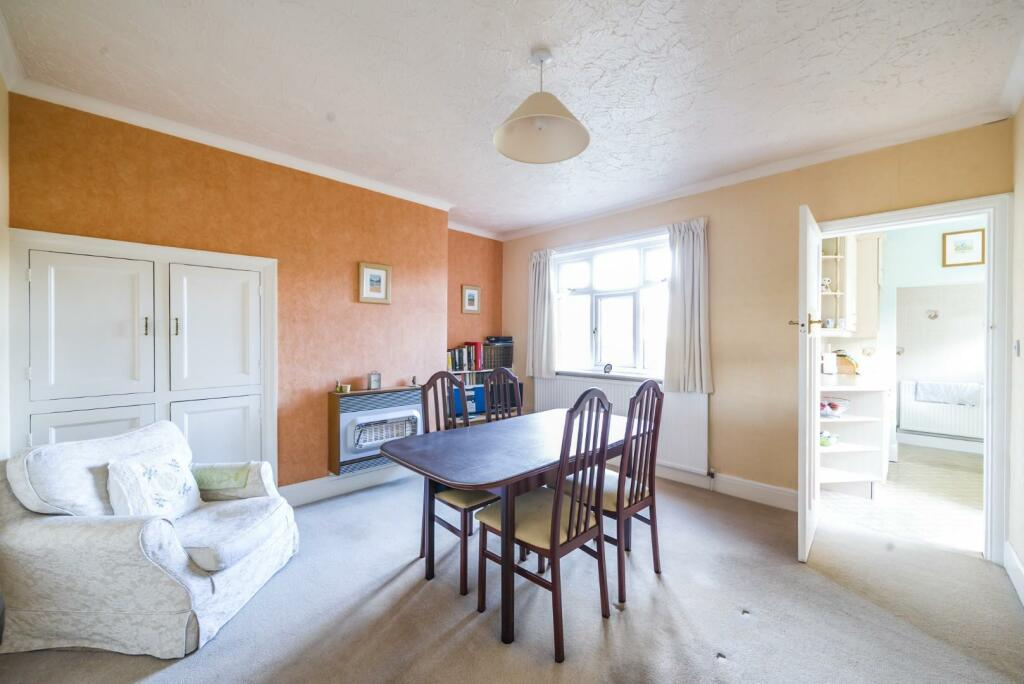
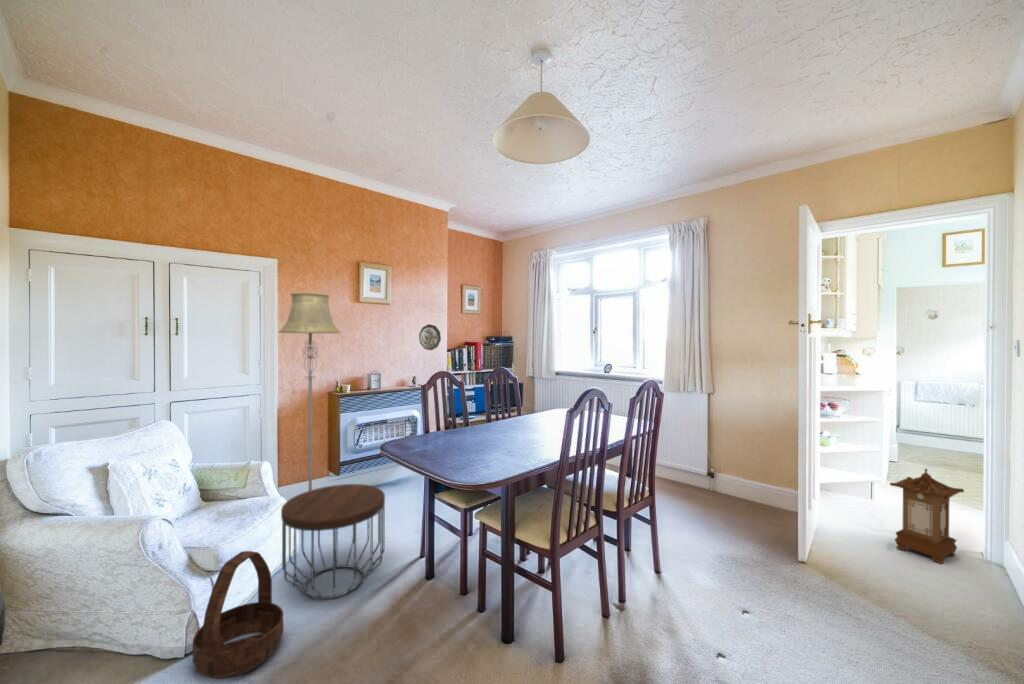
+ basket (240, 606)
+ decorative plate (429, 337)
+ floor lamp (310, 403)
+ lantern (925, 510)
+ side table (334, 541)
